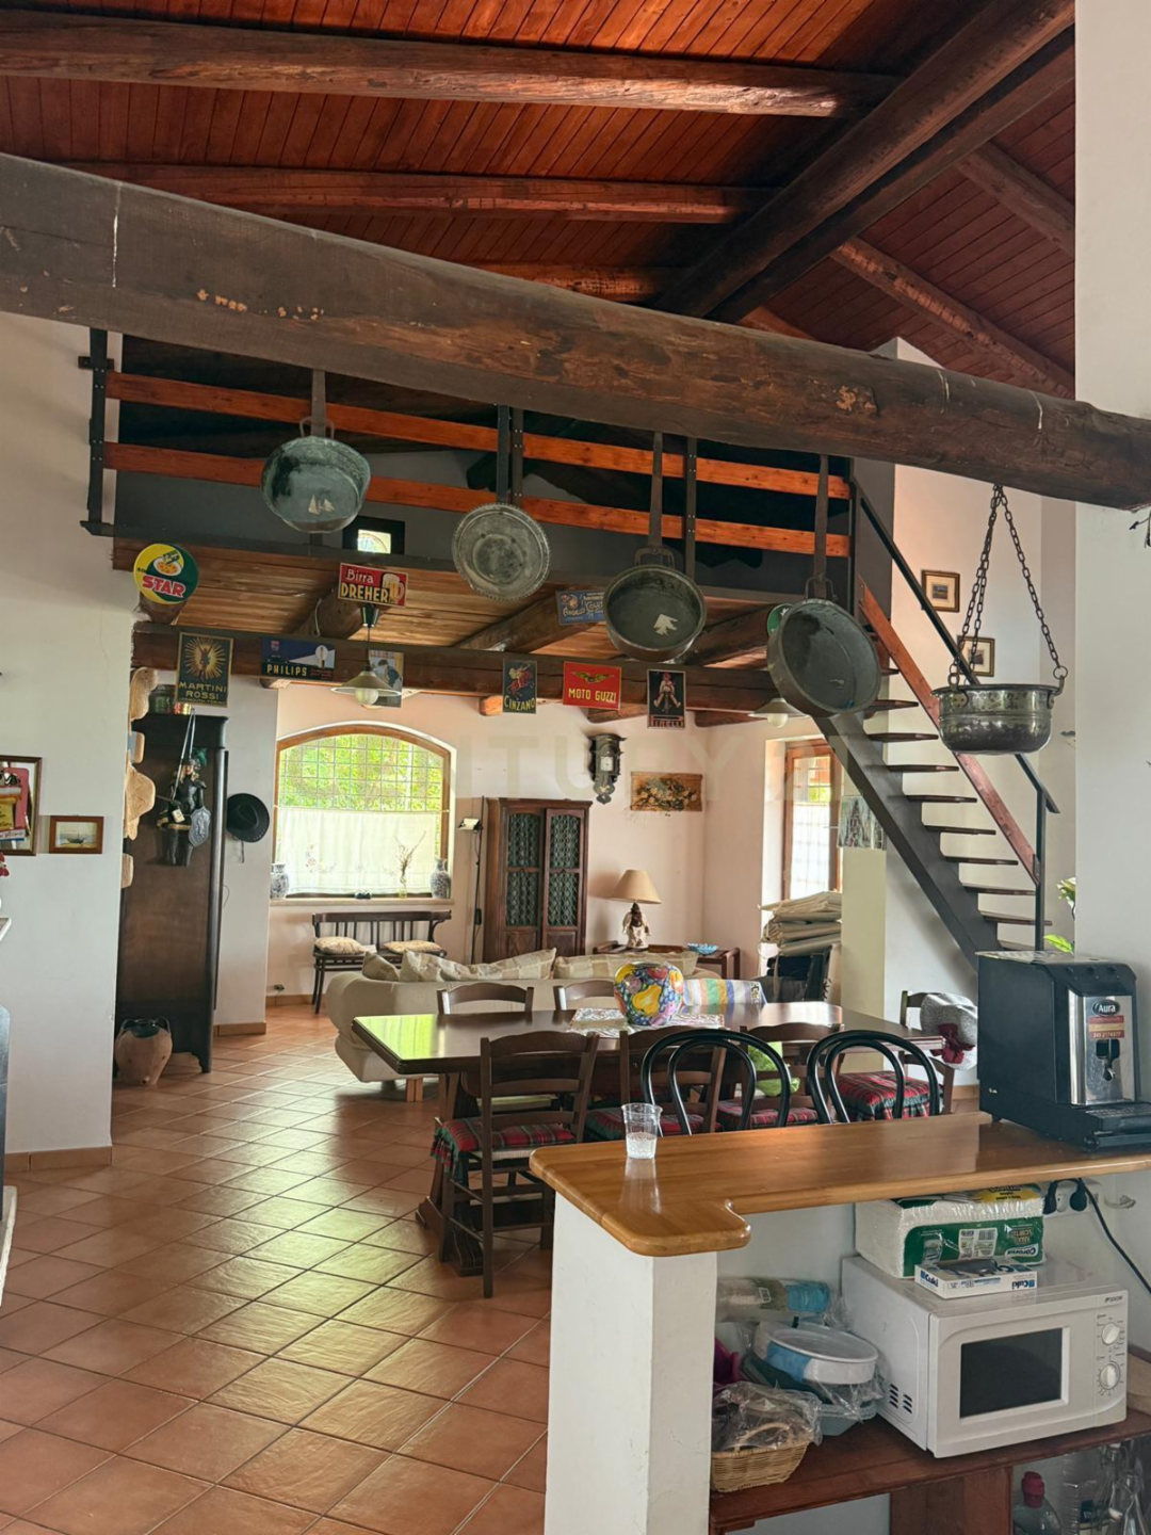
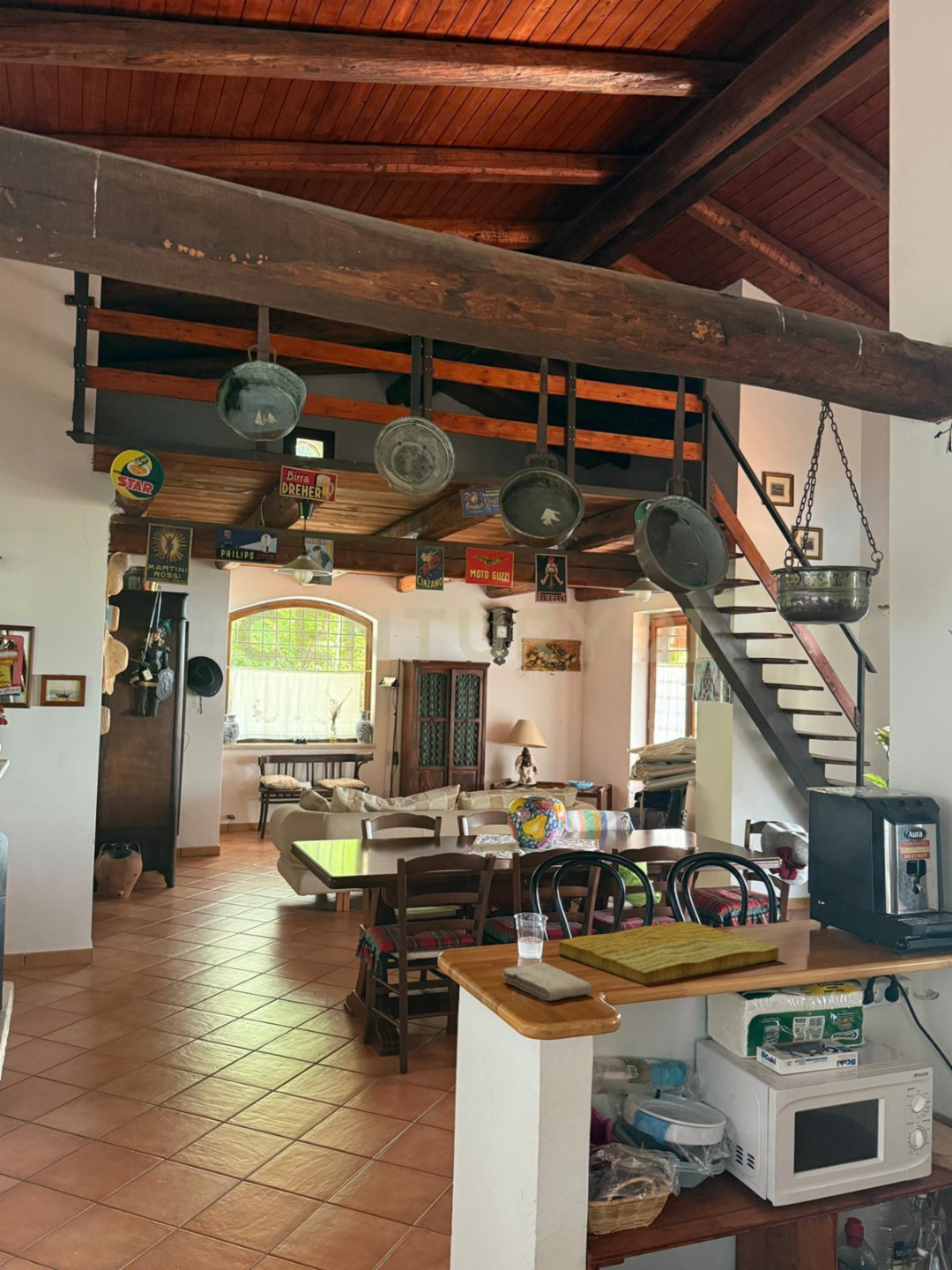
+ cutting board (668, 947)
+ washcloth (545, 980)
